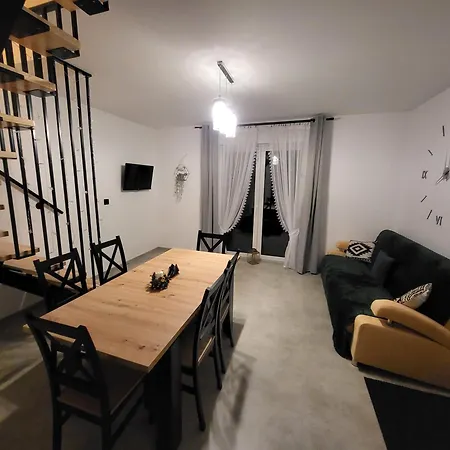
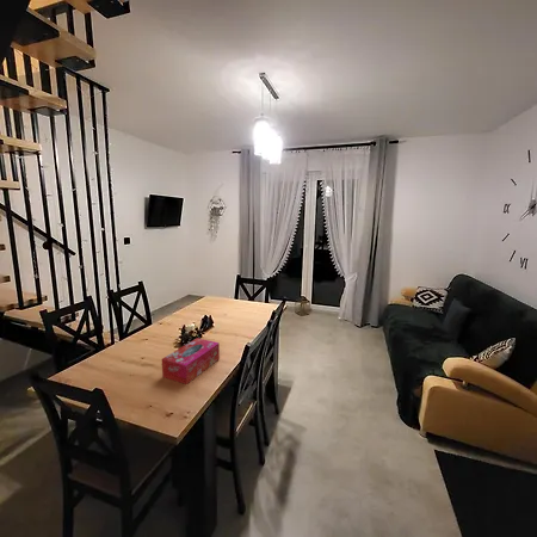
+ tissue box (192, 358)
